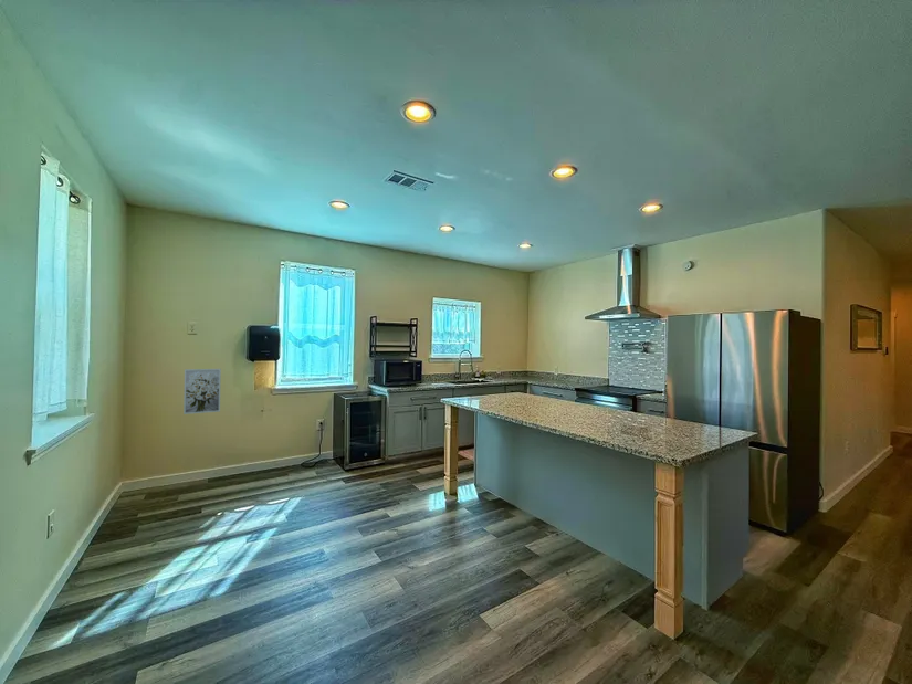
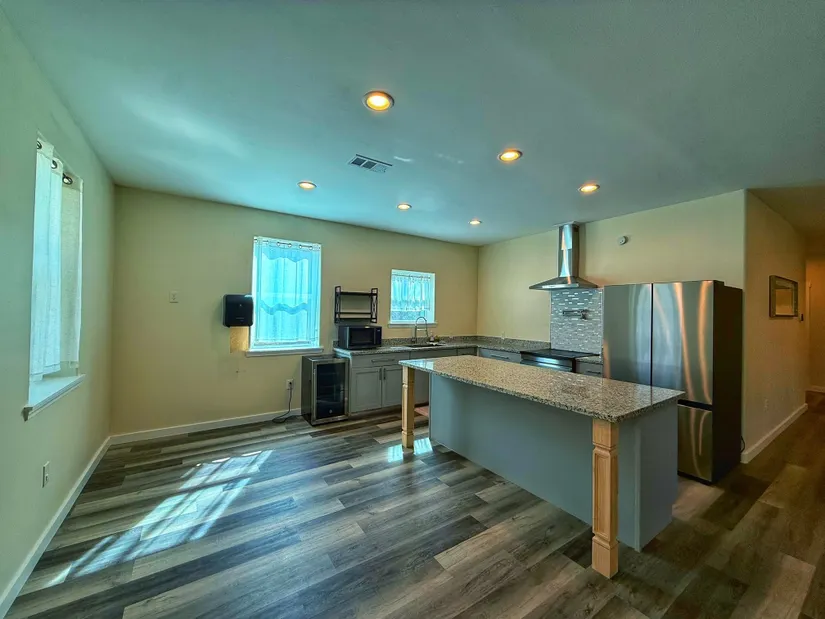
- wall art (202, 390)
